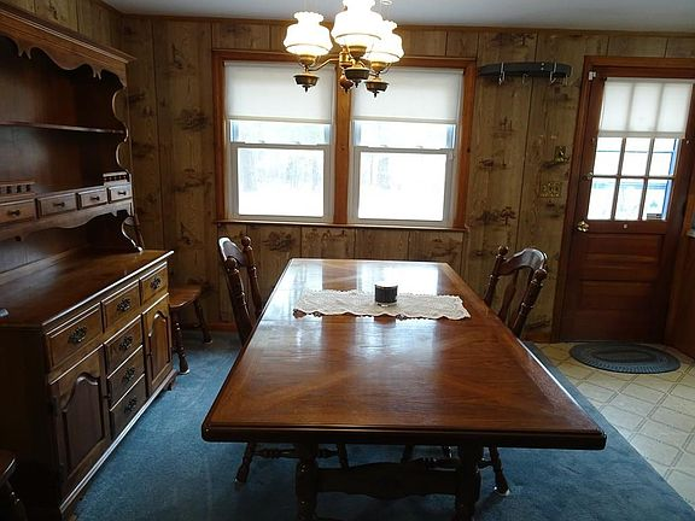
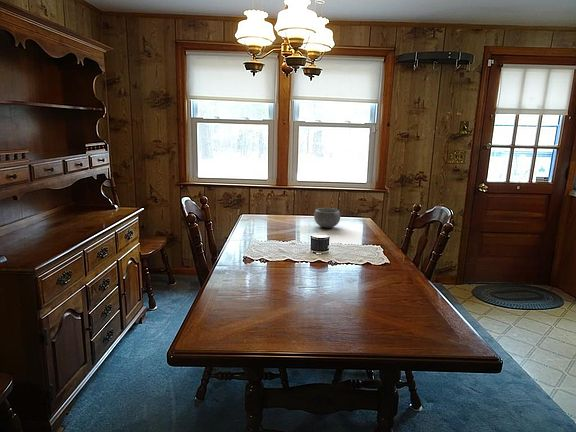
+ bowl (326, 218)
